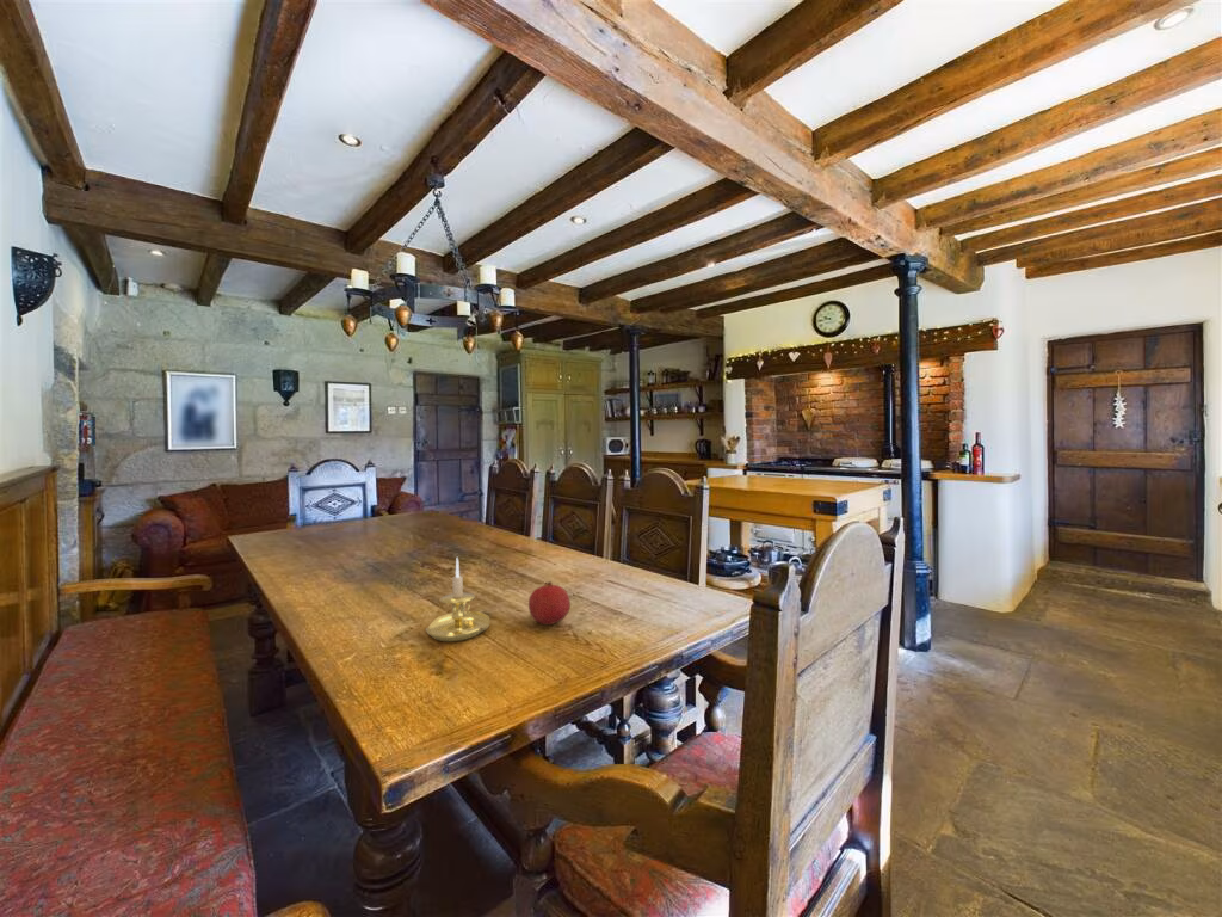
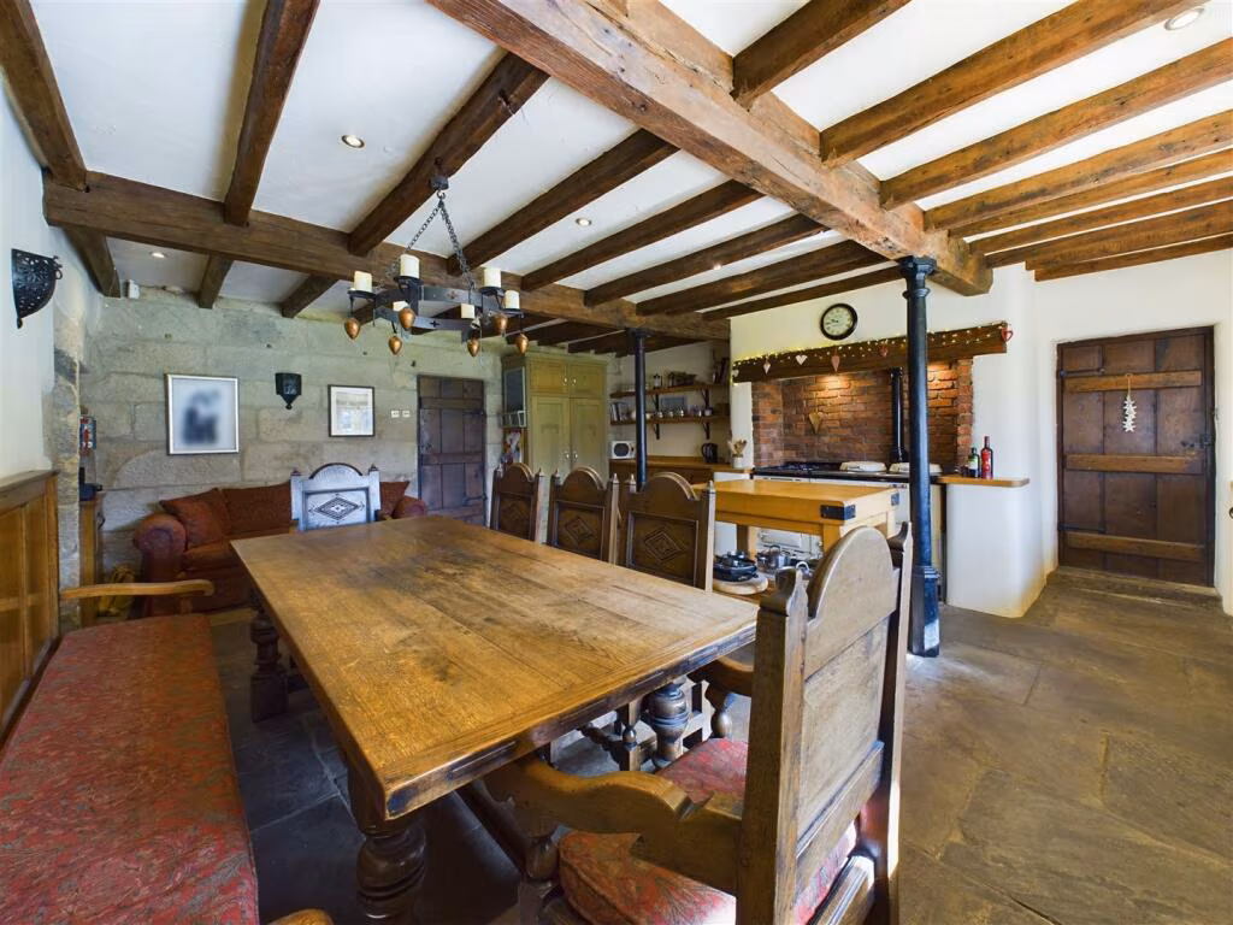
- candle holder (459, 592)
- fruit (549, 602)
